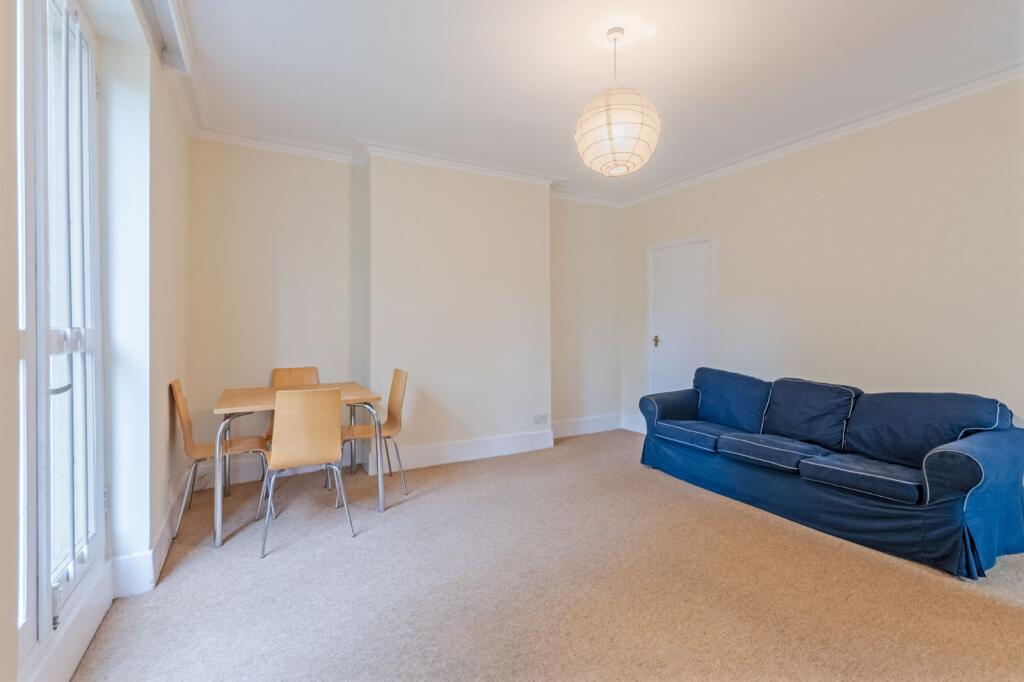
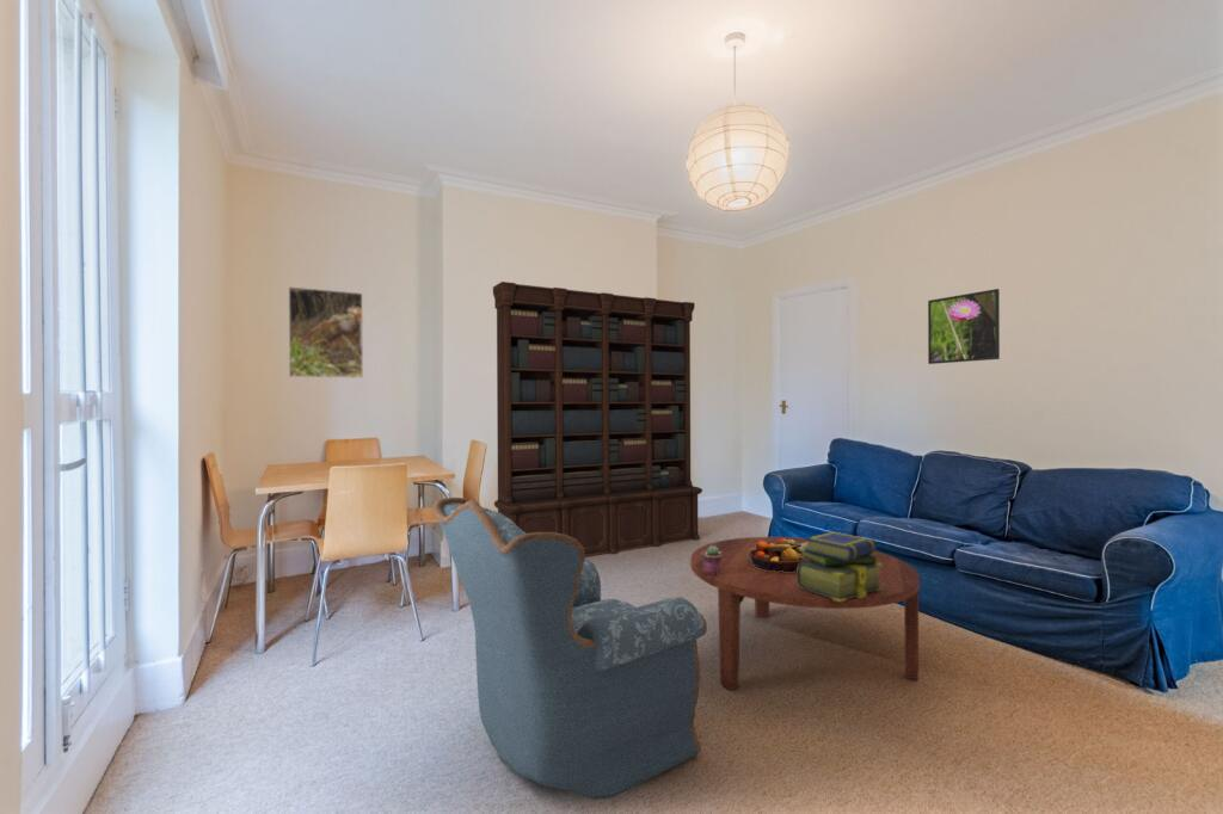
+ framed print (326, 333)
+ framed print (961, 328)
+ bookcase (604, 421)
+ stack of books (838, 562)
+ fruit bowl (780, 550)
+ coffee table (798, 605)
+ potted succulent (712, 559)
+ armchair (569, 615)
